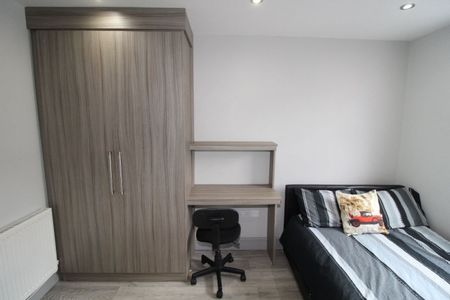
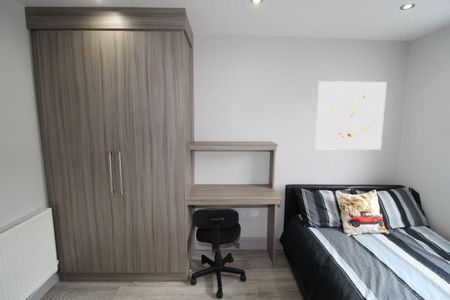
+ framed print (350, 116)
